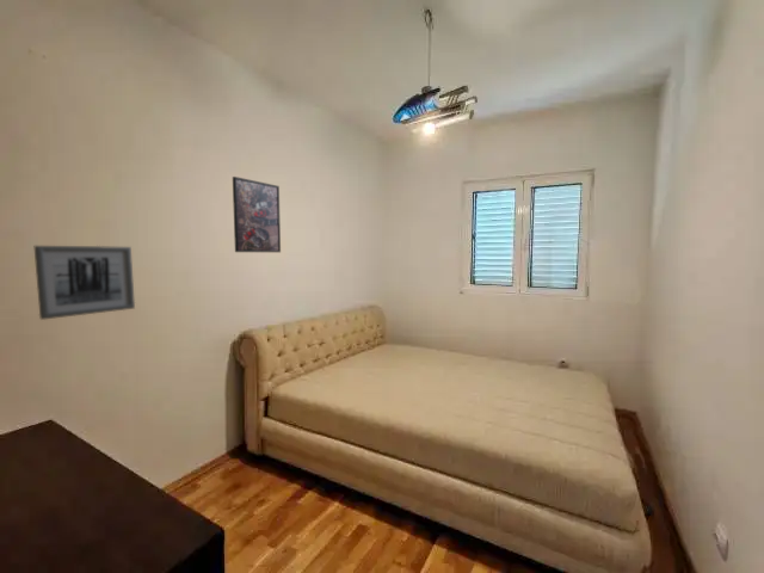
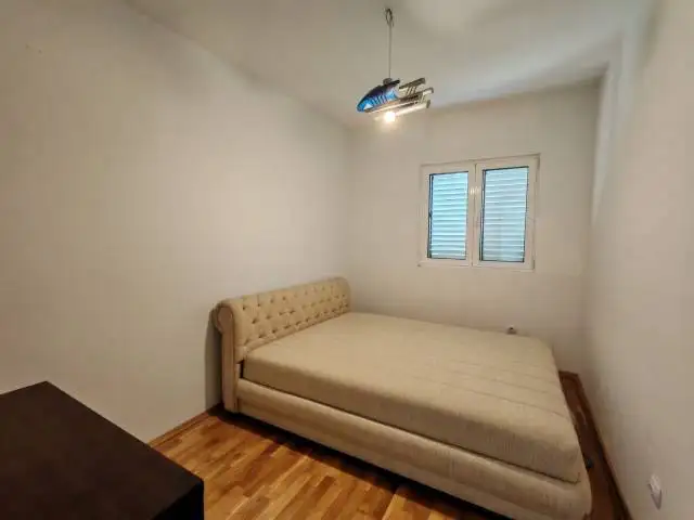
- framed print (258, 217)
- wall art (88, 279)
